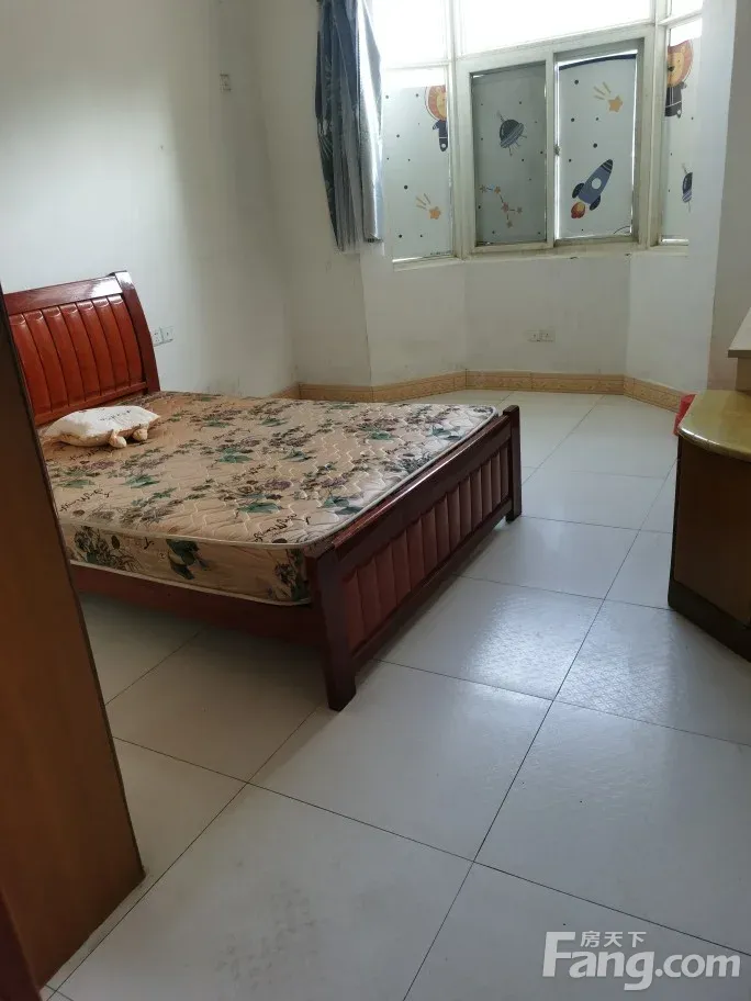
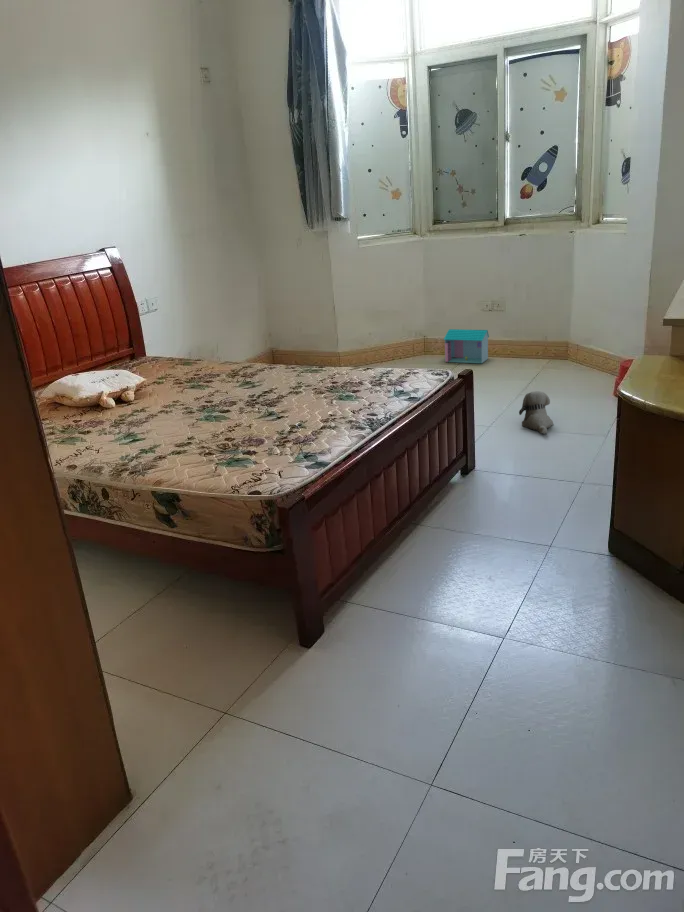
+ plush toy (535, 411)
+ toy house (466, 345)
